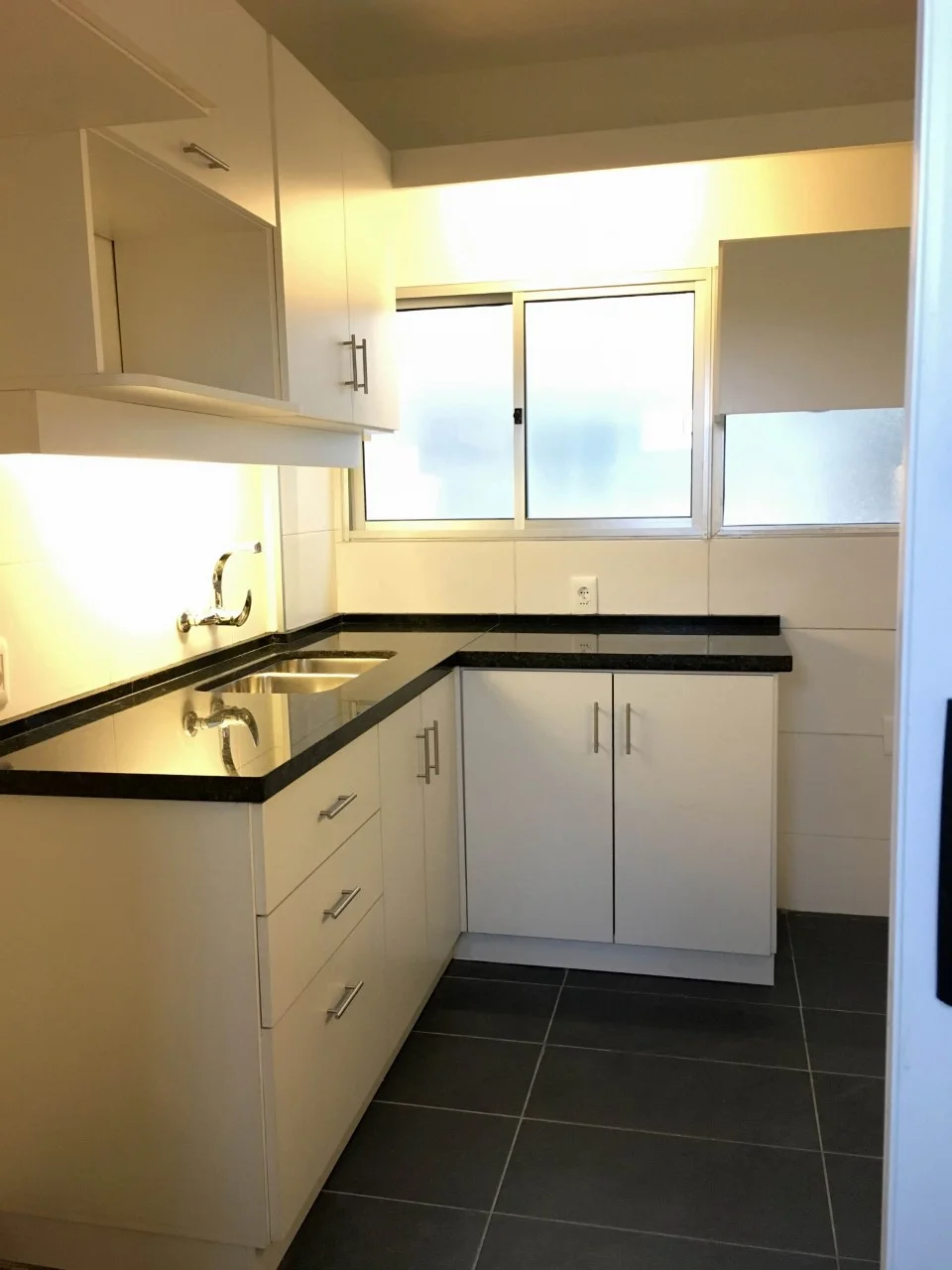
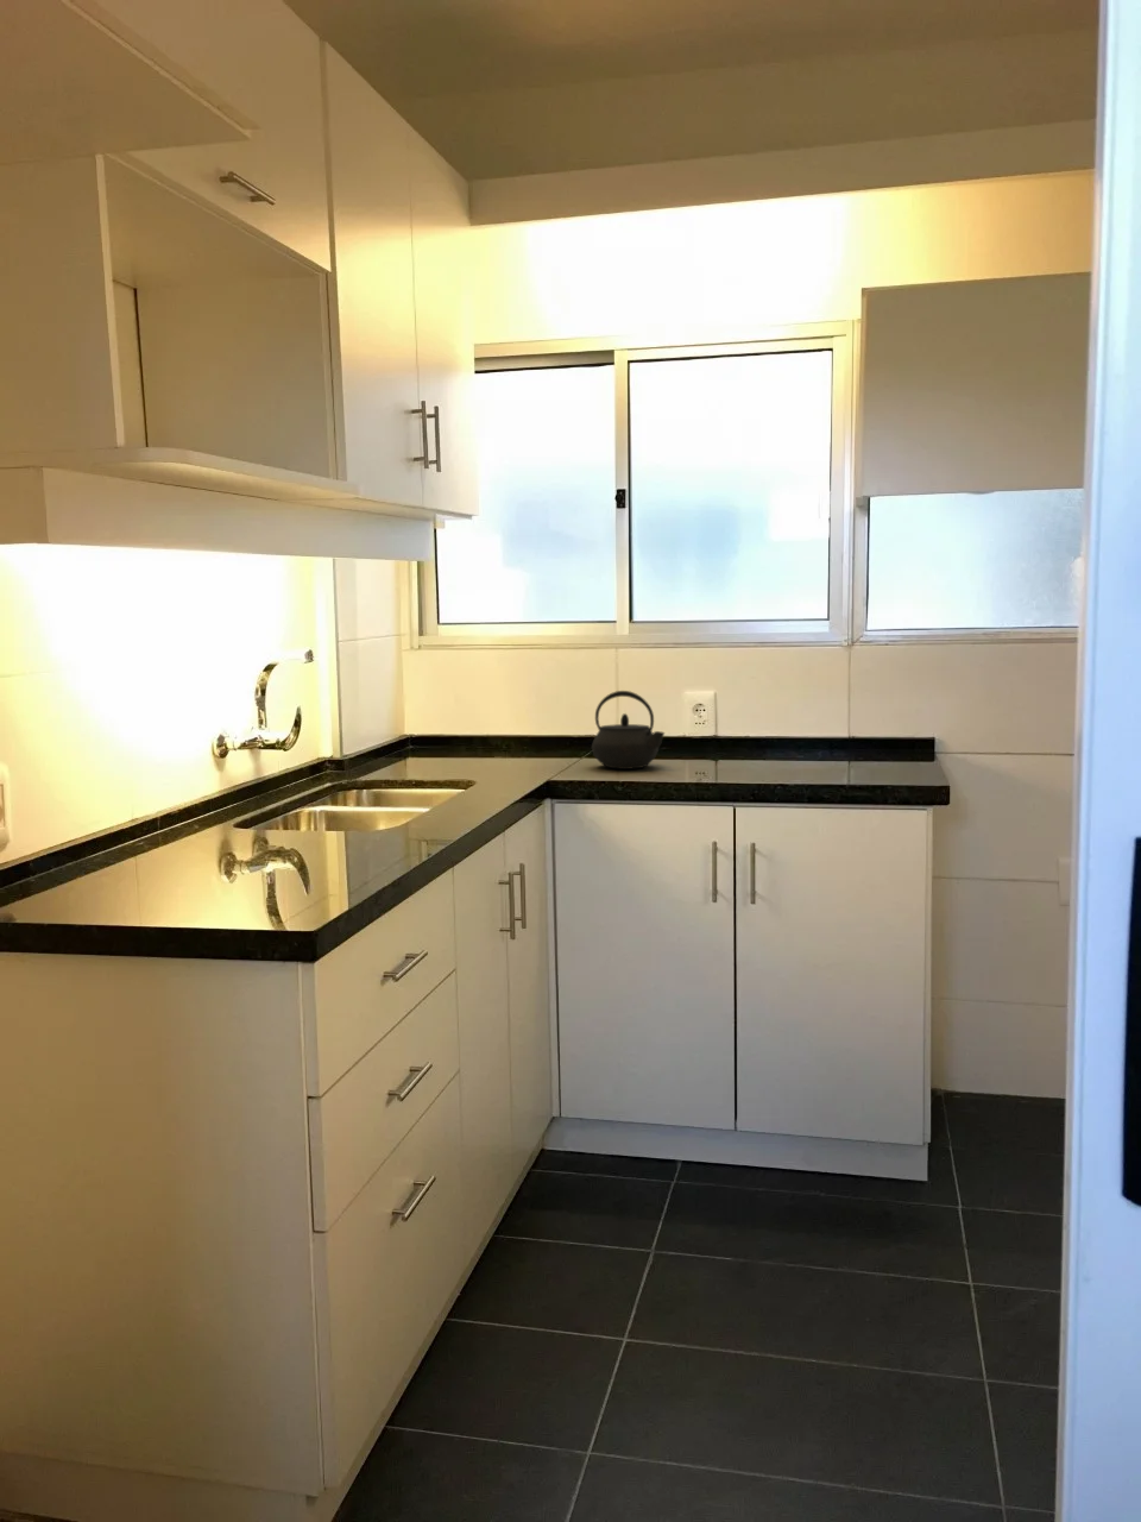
+ kettle (629, 729)
